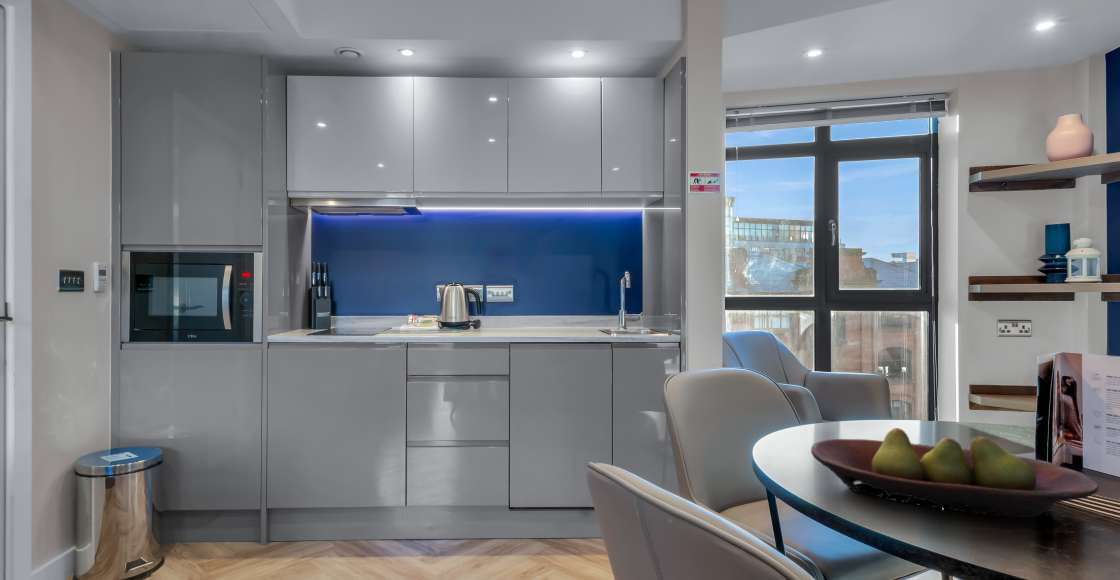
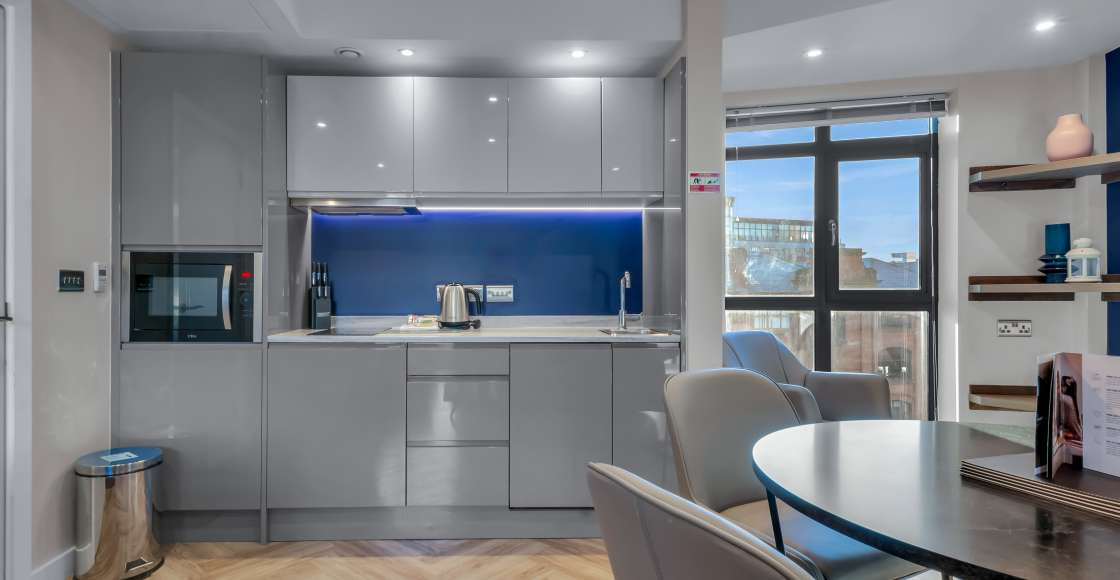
- fruit bowl (938, 465)
